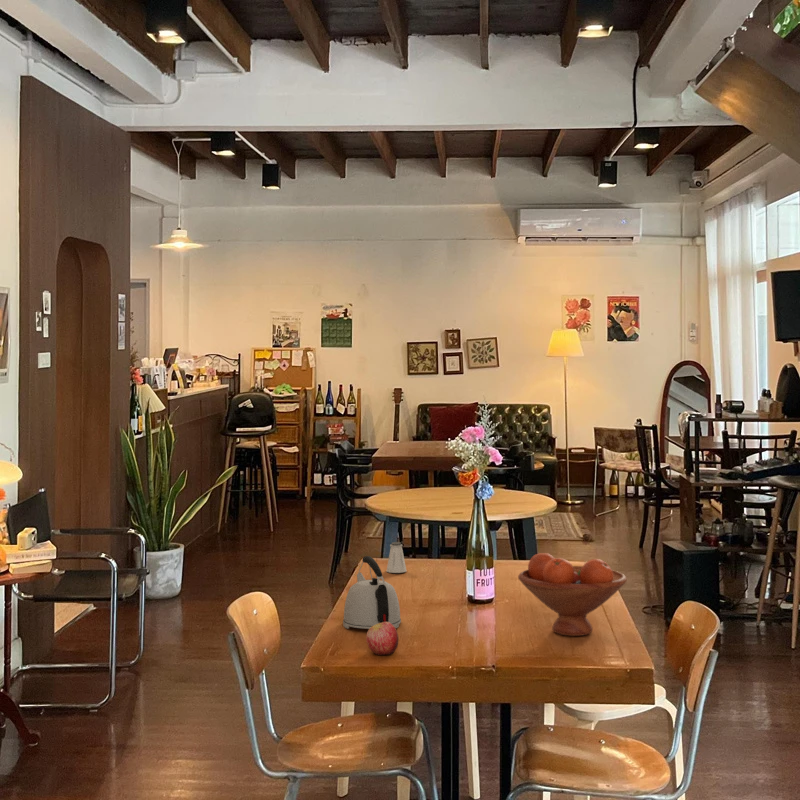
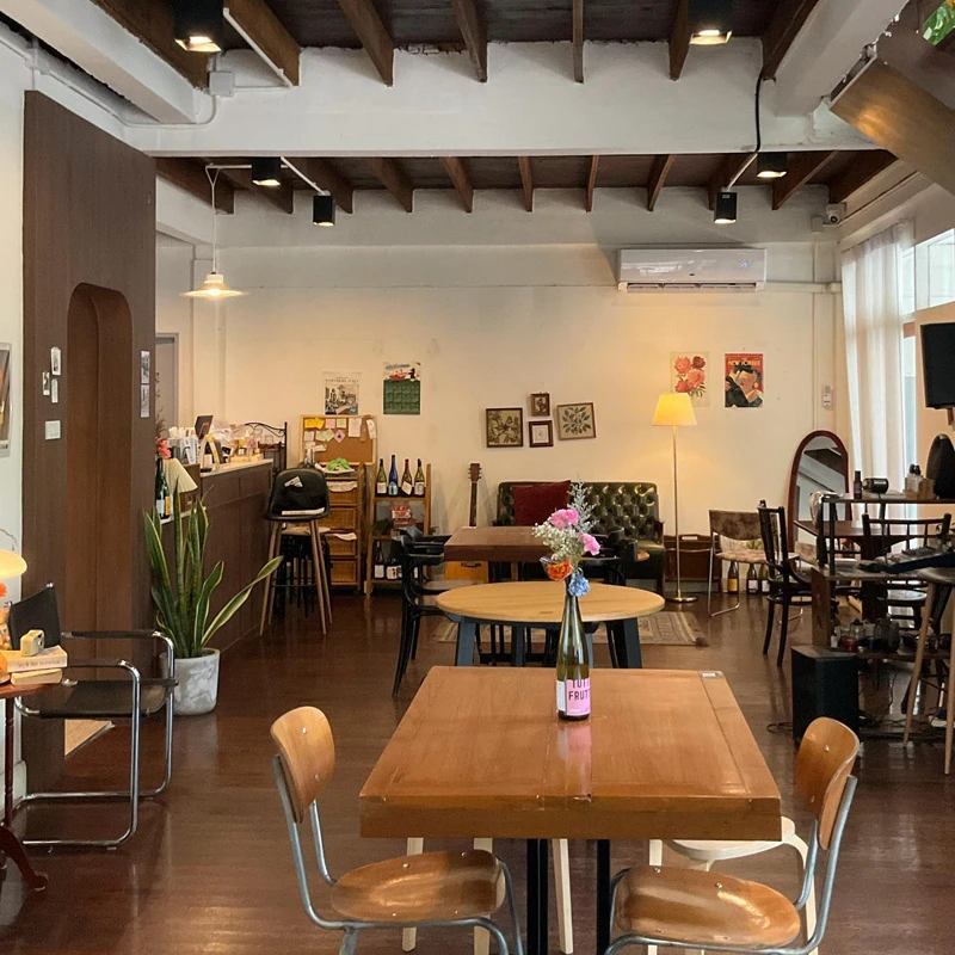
- kettle (371, 590)
- saltshaker (396, 557)
- fruit bowl (572, 592)
- apple (382, 637)
